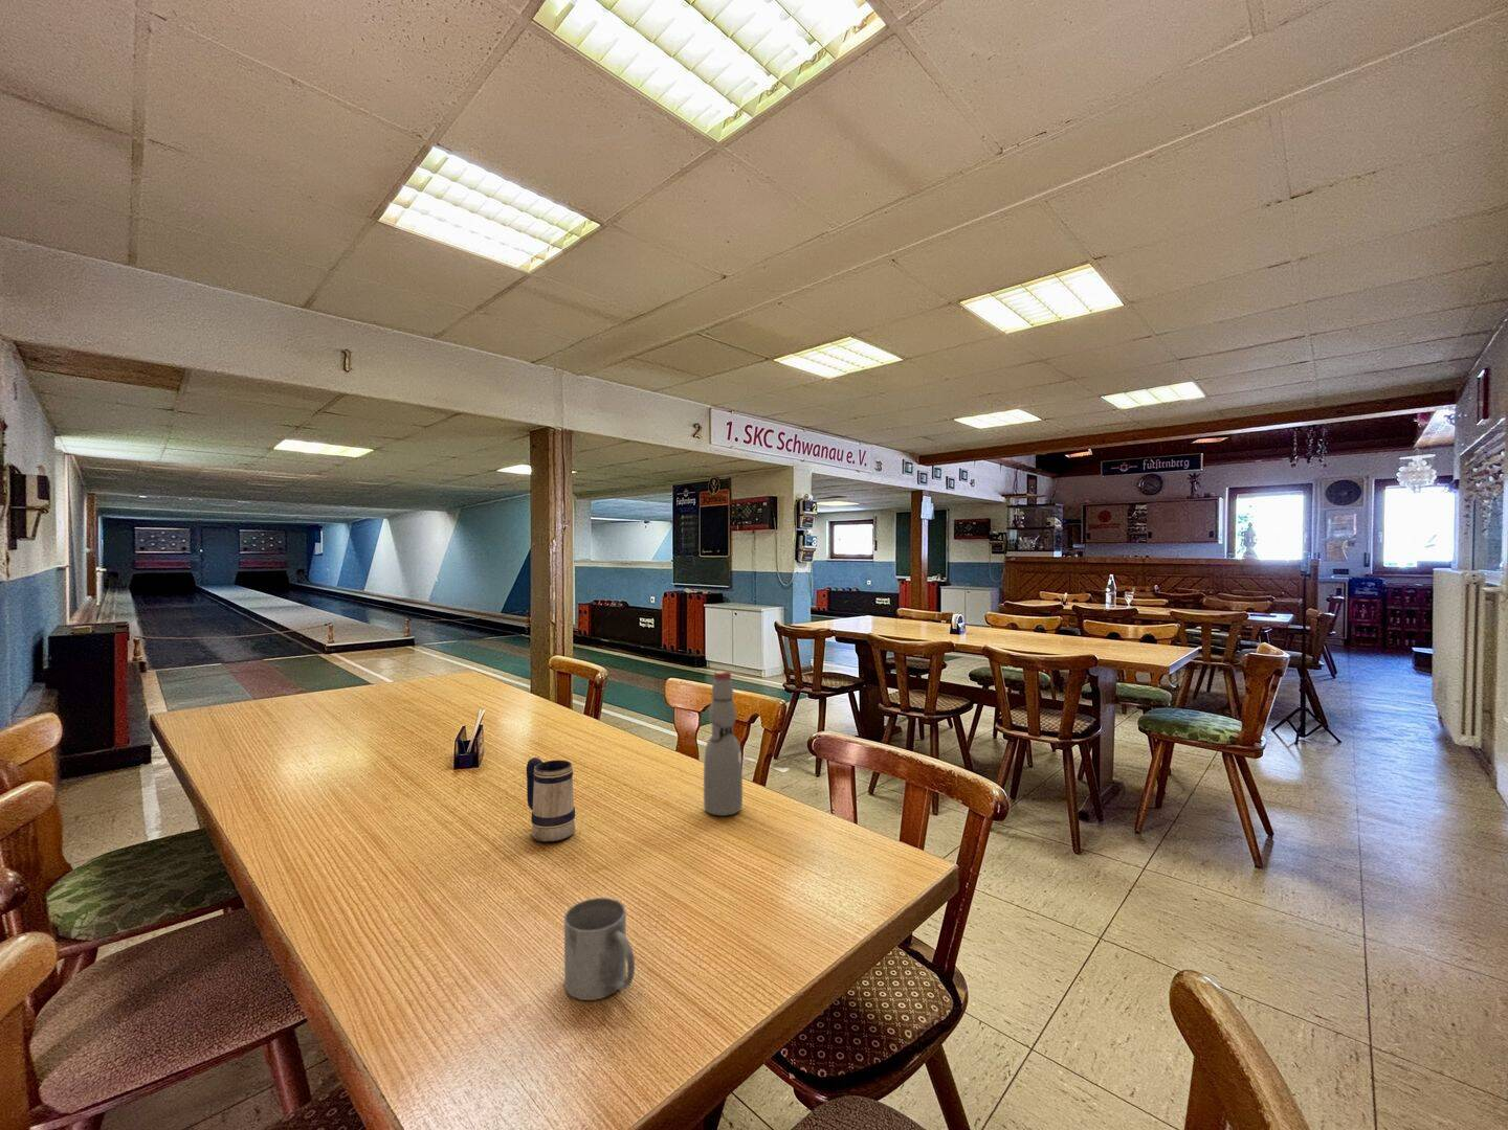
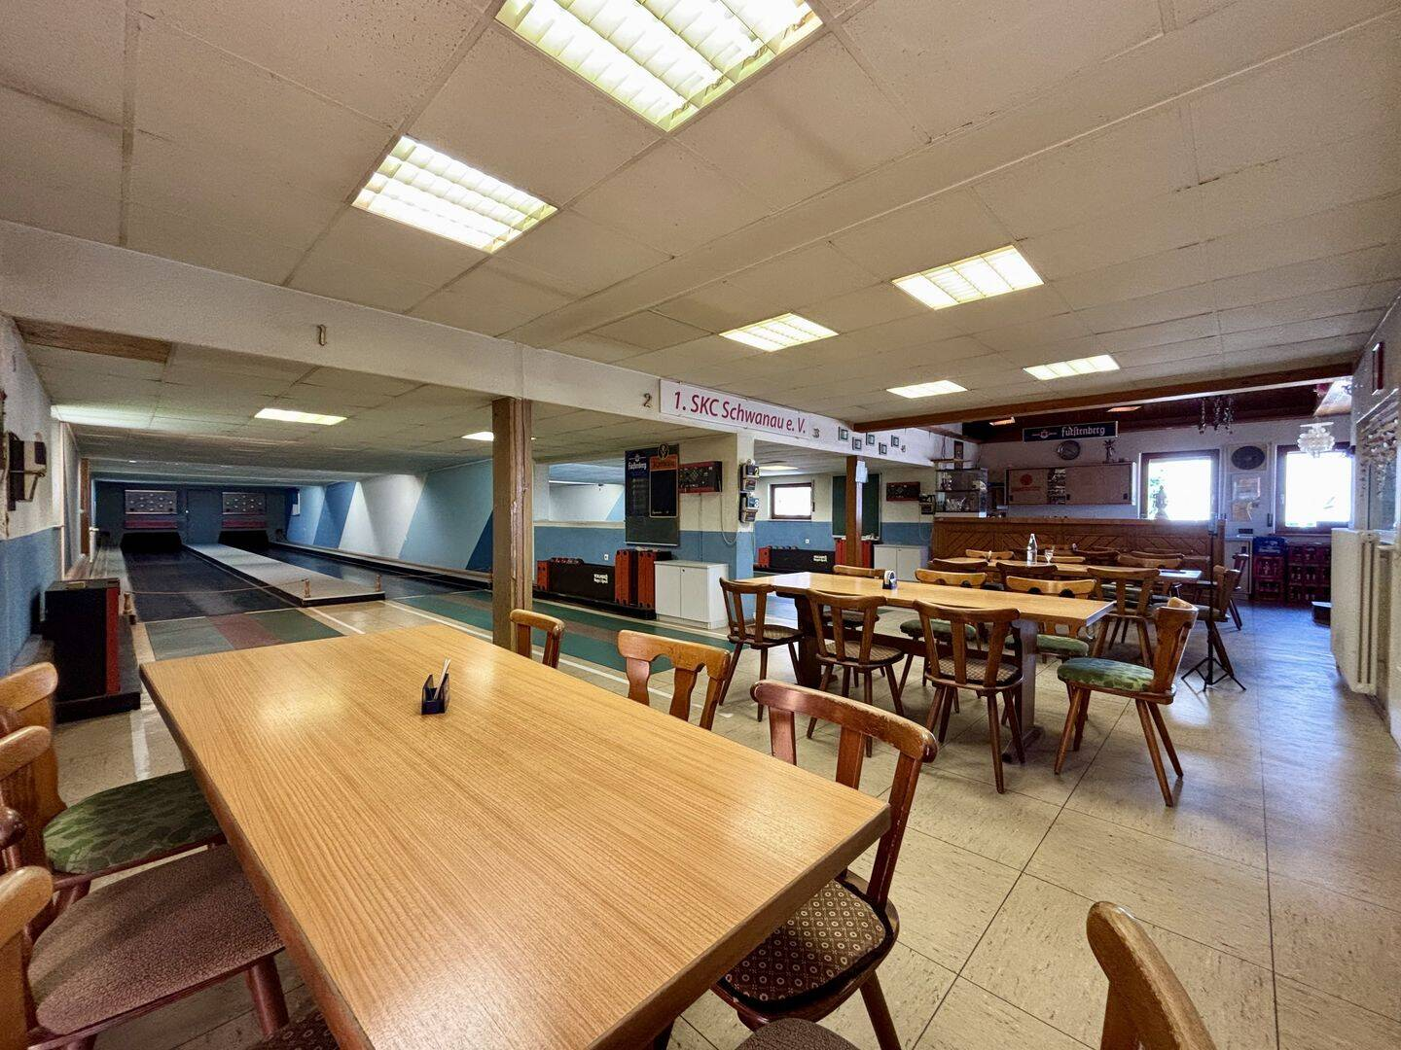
- bottle (723, 739)
- beer mug (547, 796)
- mug (603, 951)
